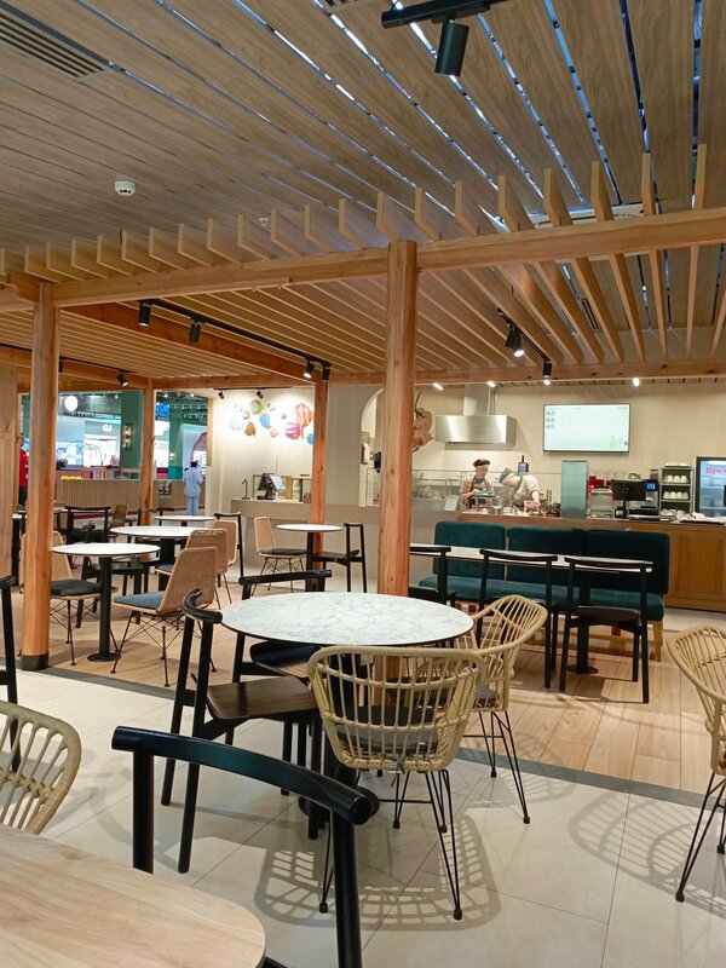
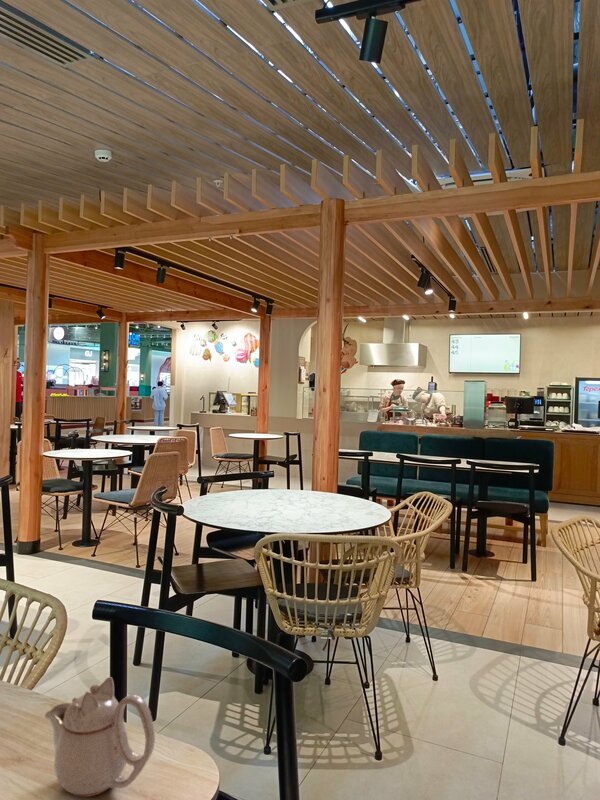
+ teapot (97, 733)
